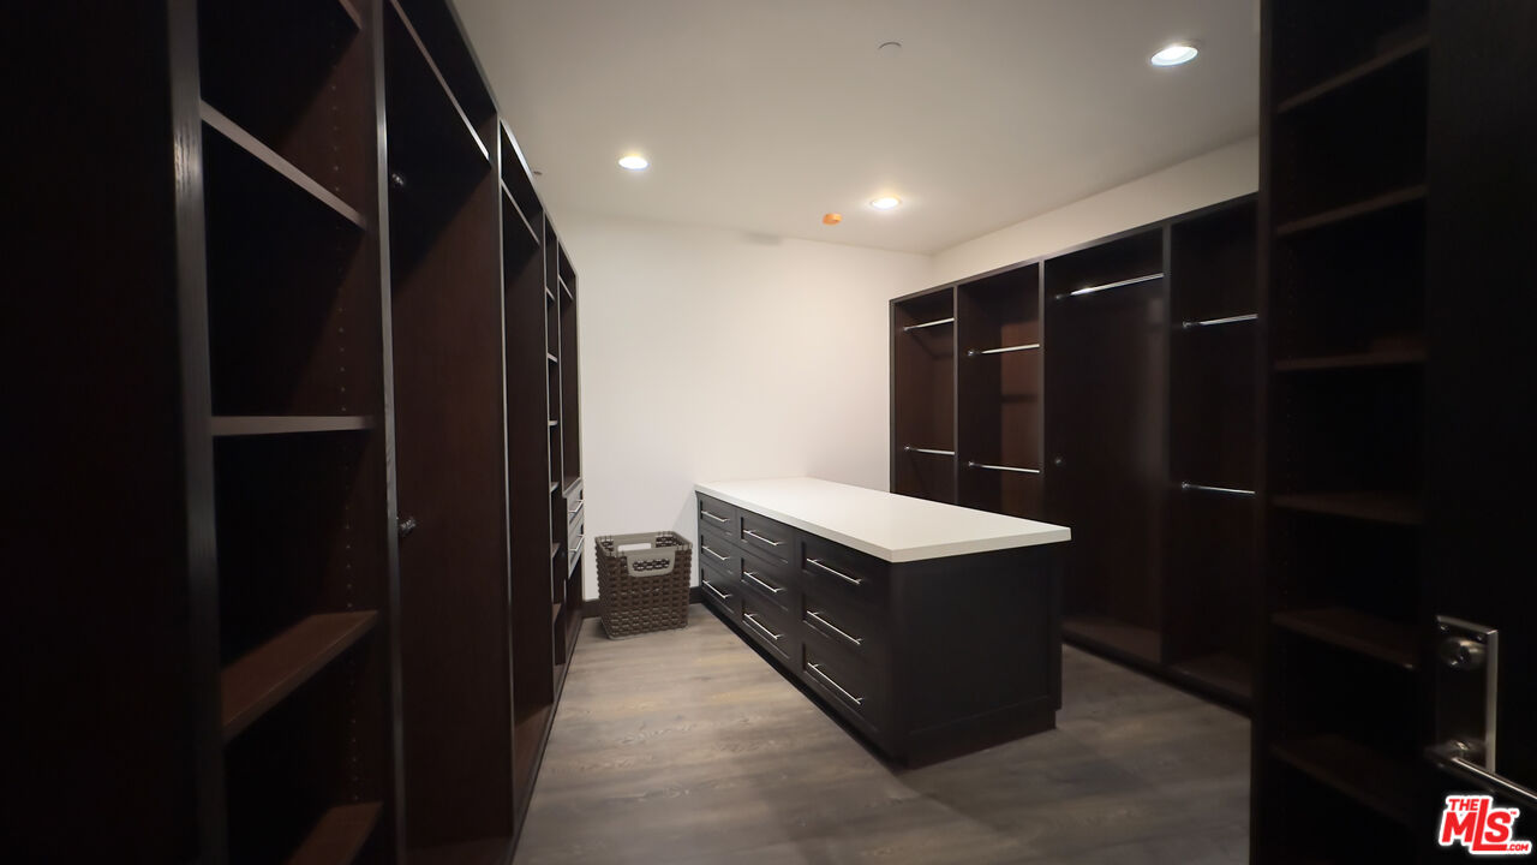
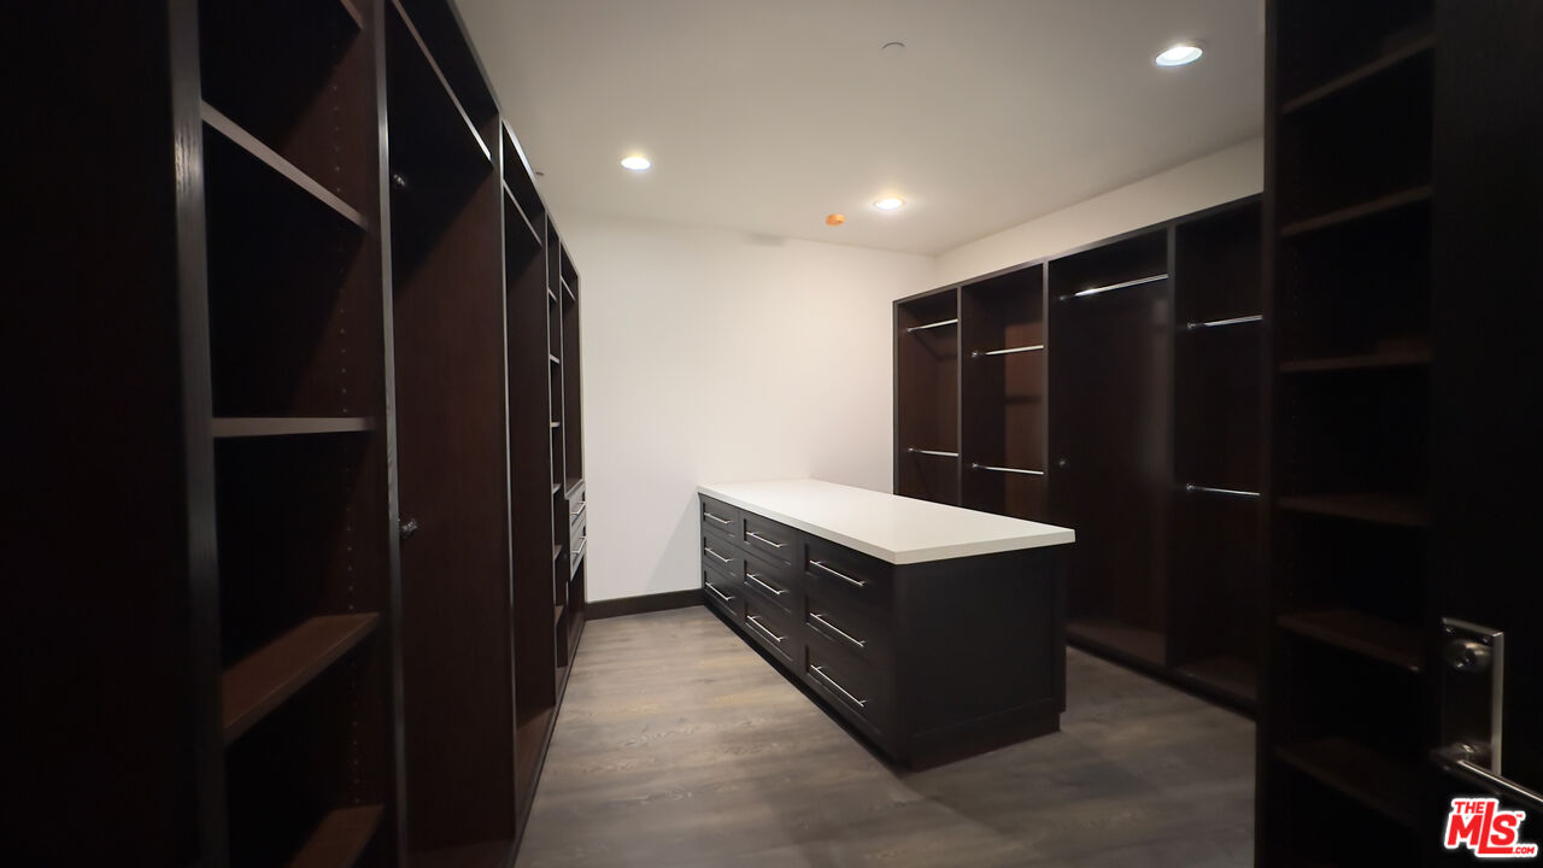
- clothes hamper (642, 581)
